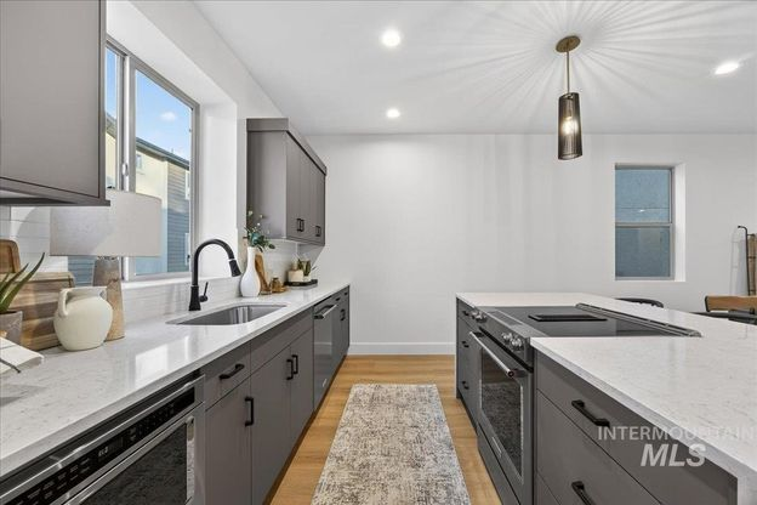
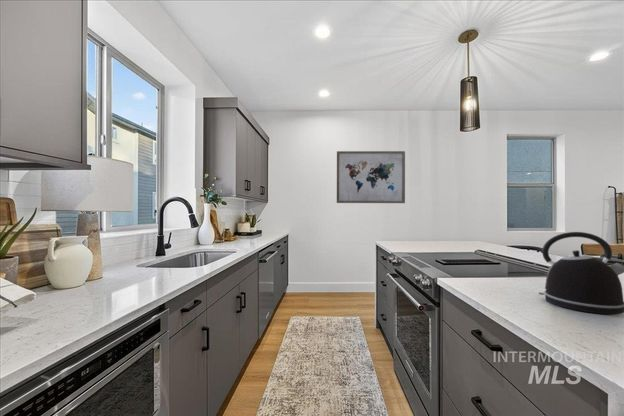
+ wall art (370, 177)
+ kettle (581, 267)
